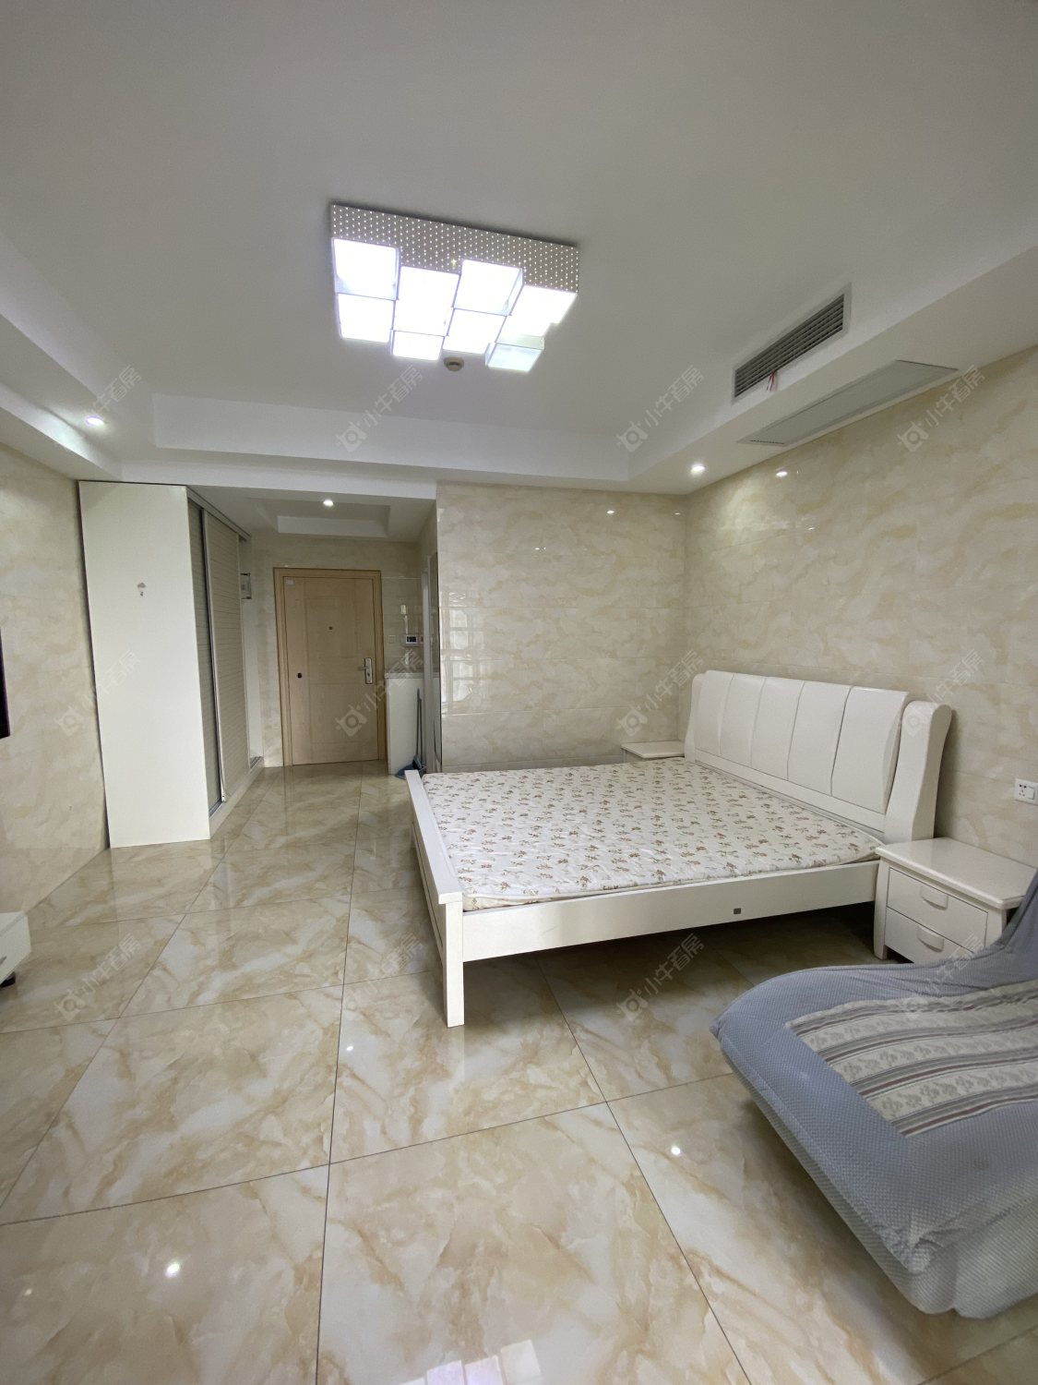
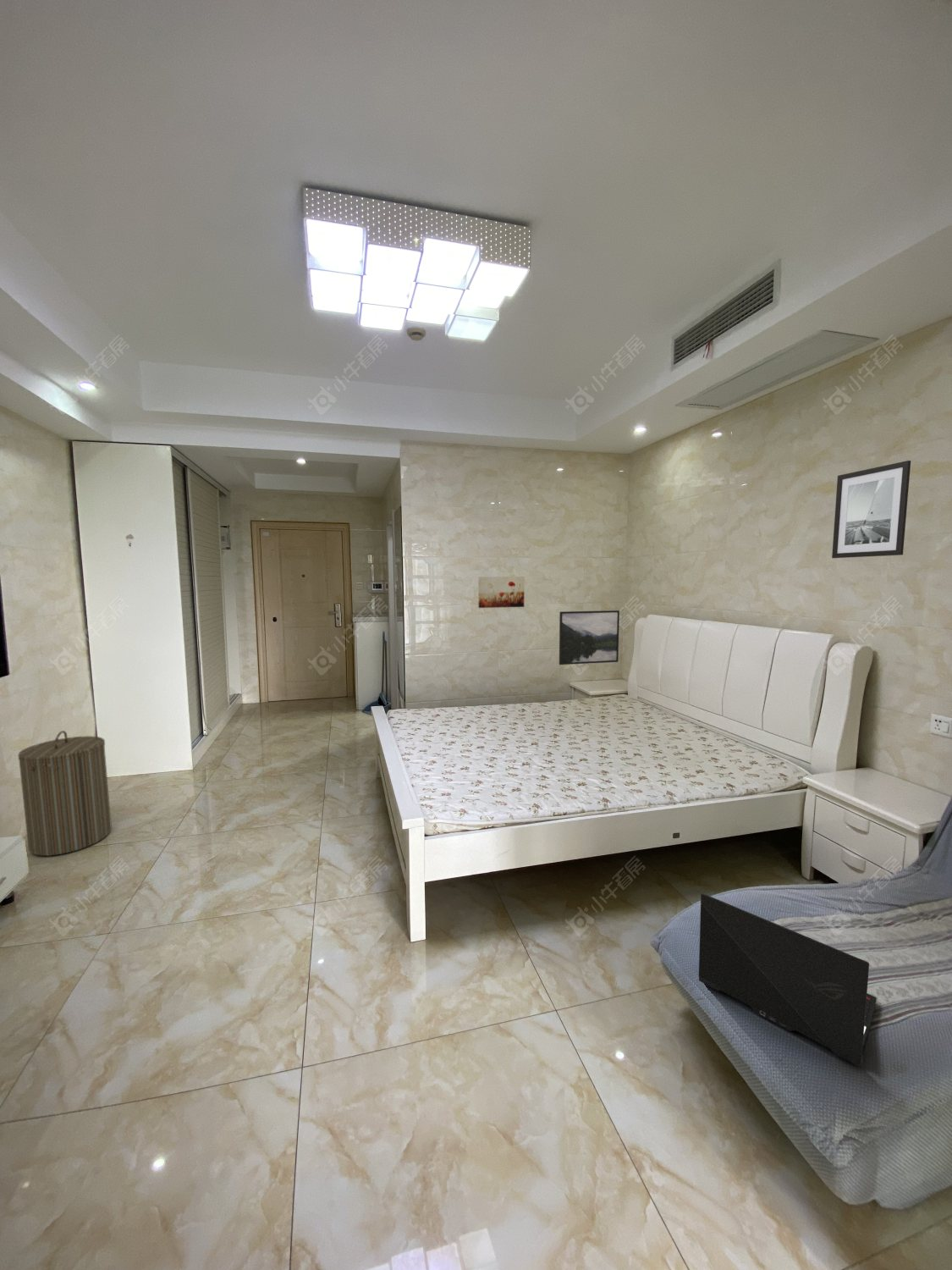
+ wall art (868, 512)
+ laptop (788, 947)
+ wall art (501, 592)
+ laundry hamper (67, 785)
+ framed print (589, 637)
